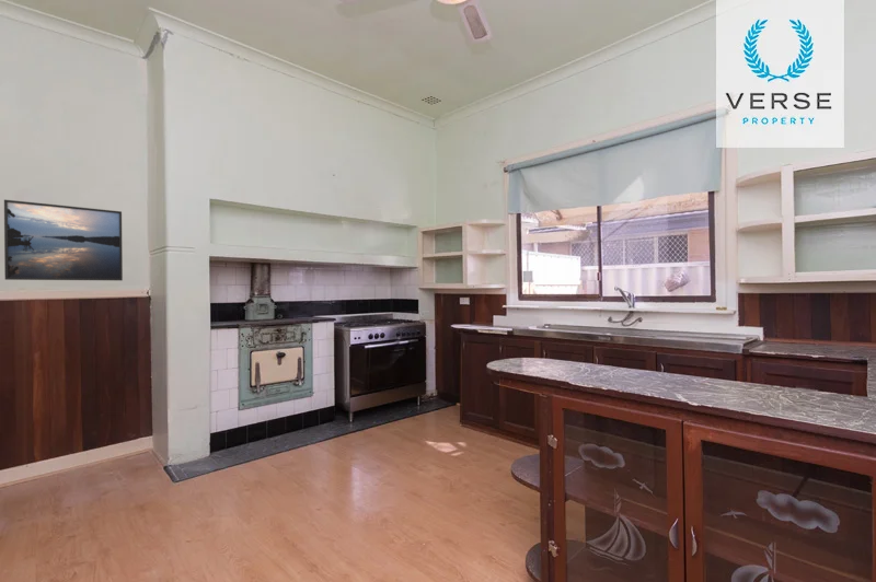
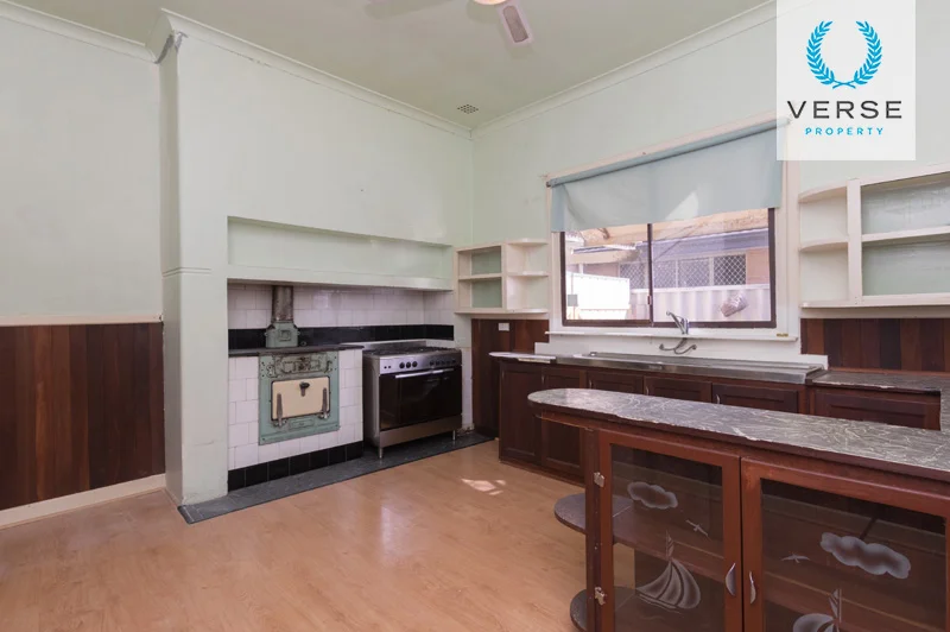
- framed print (67, 243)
